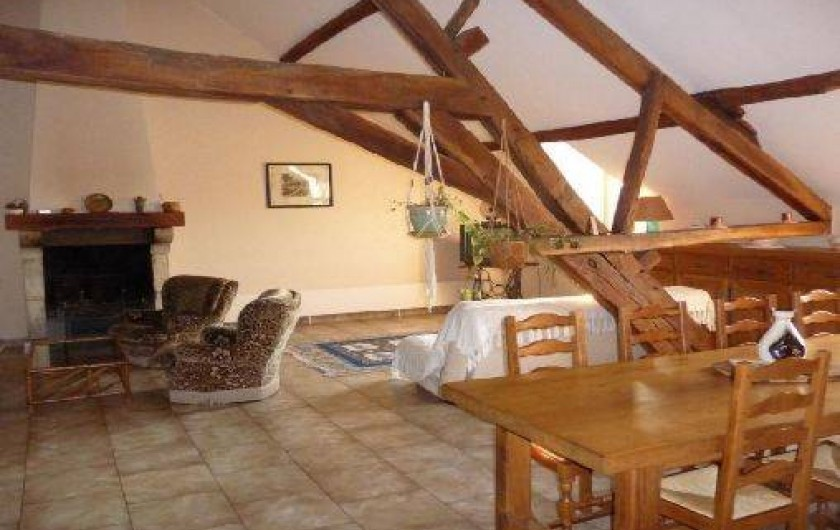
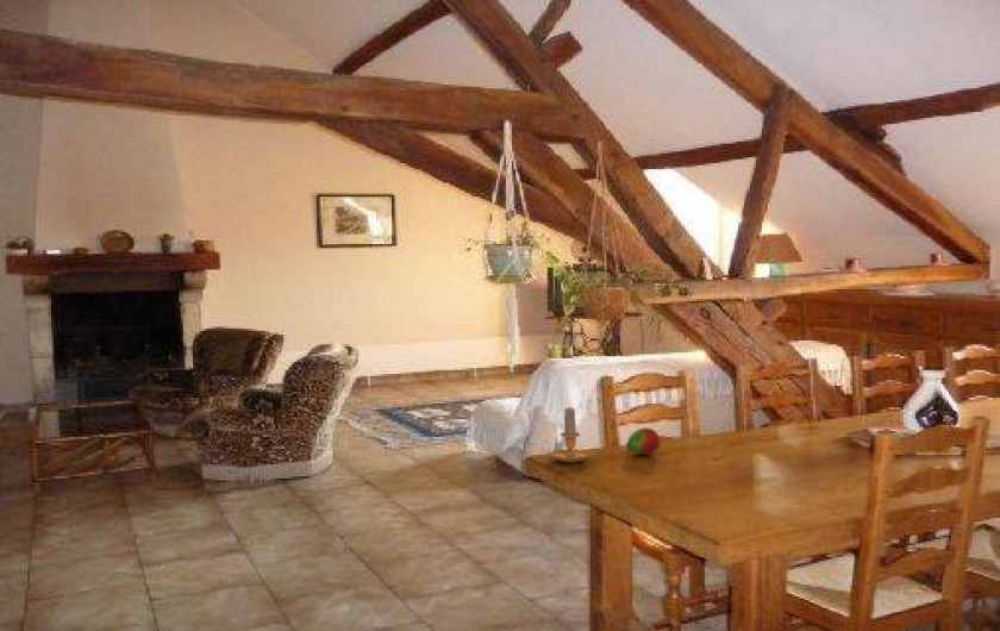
+ candle (565, 432)
+ fruit (643, 441)
